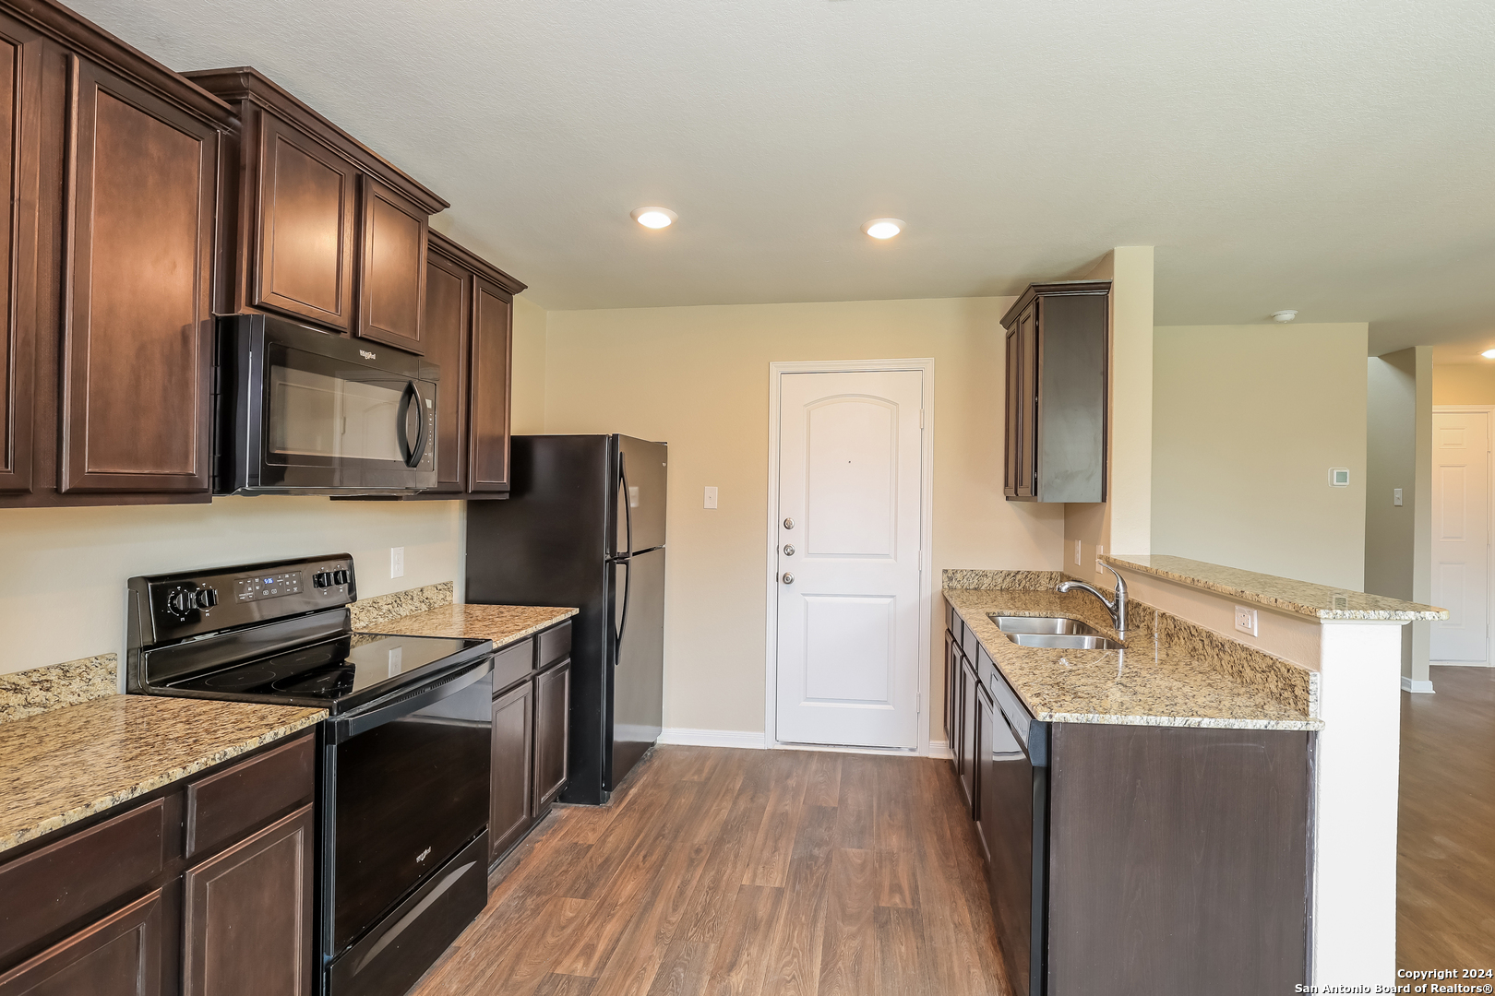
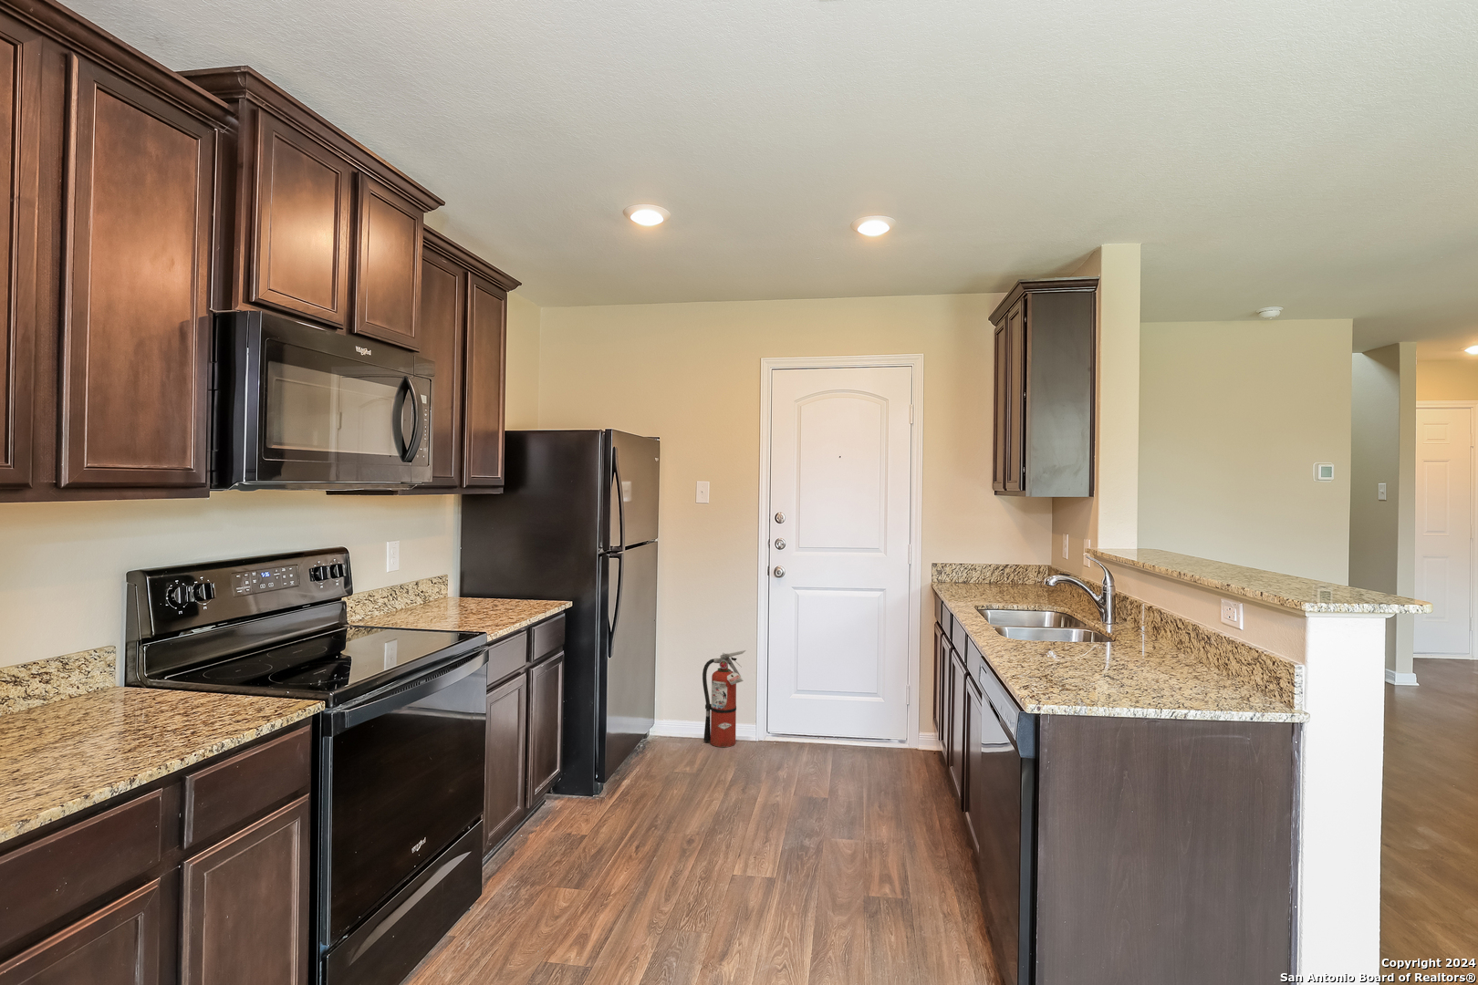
+ fire extinguisher (723, 697)
